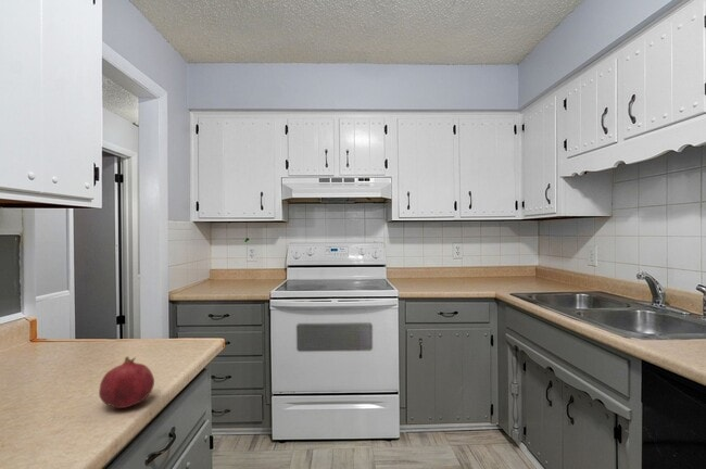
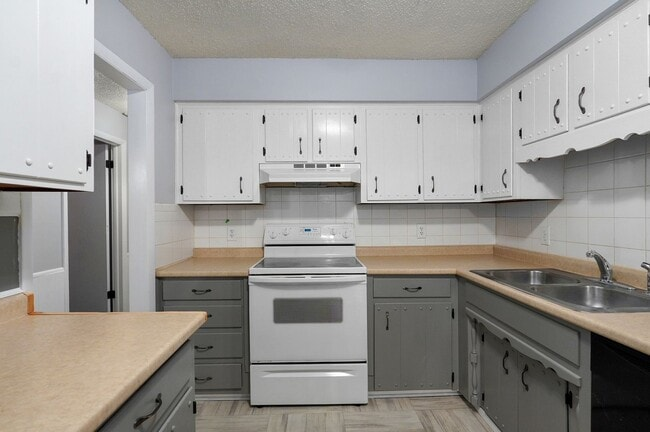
- fruit (127, 380)
